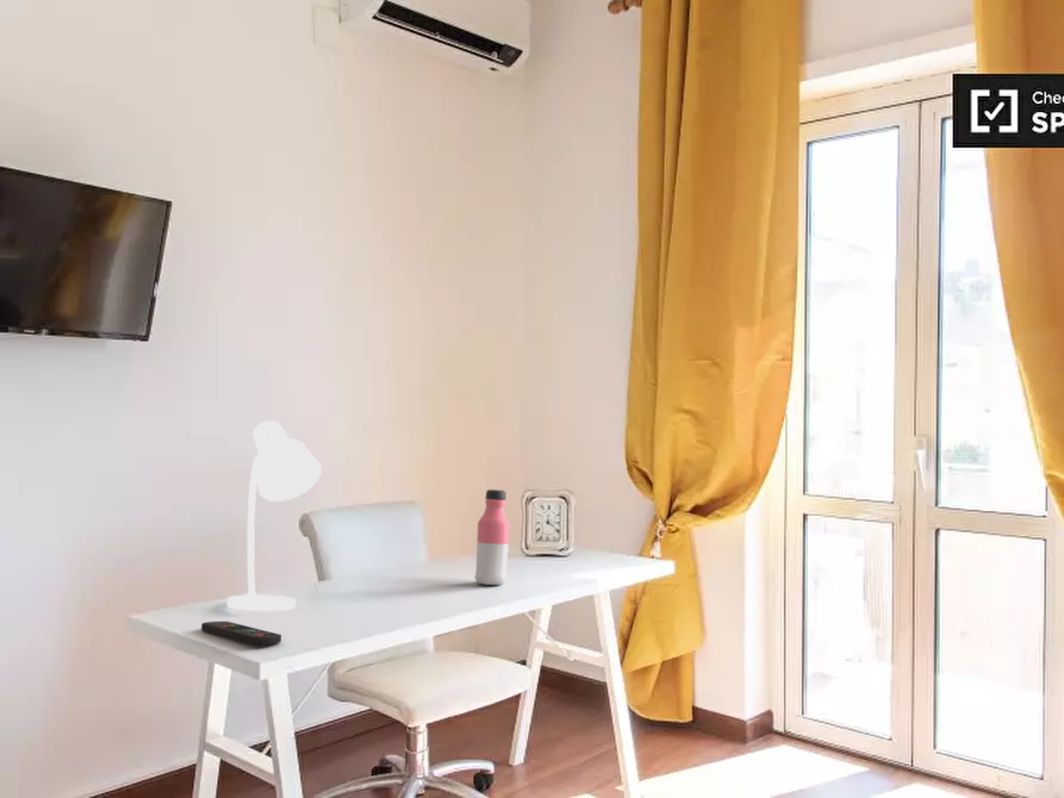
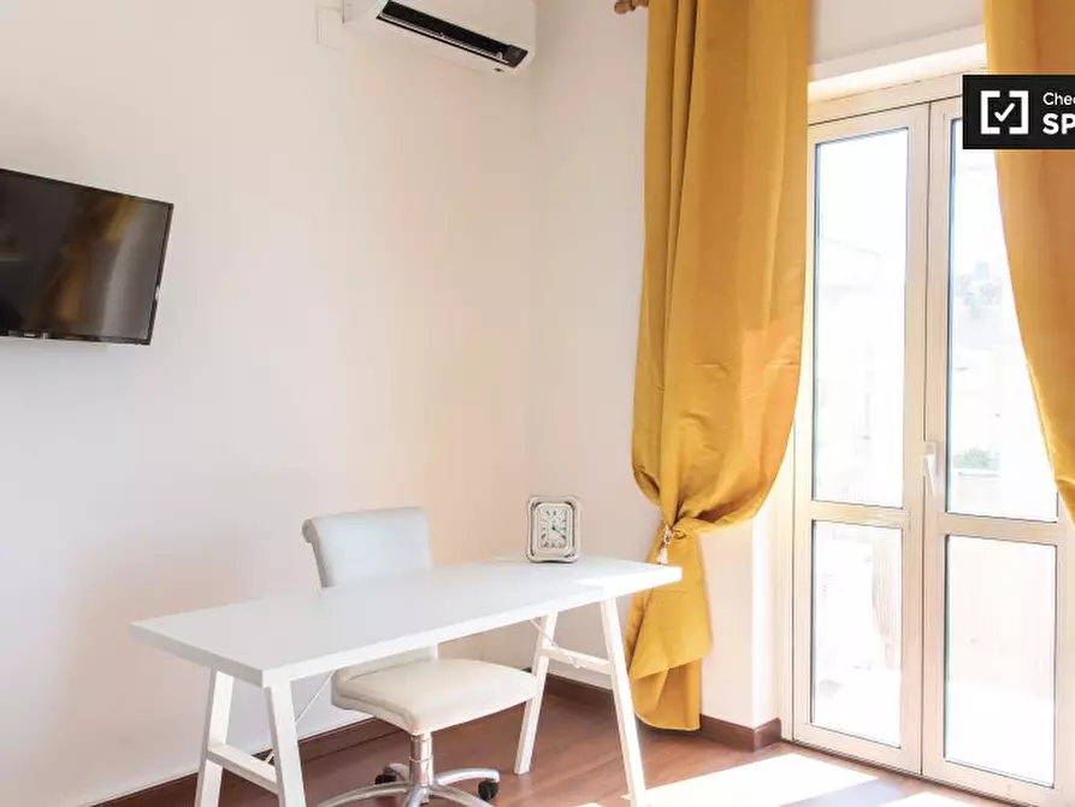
- water bottle (493, 536)
- remote control (239, 631)
- desk lamp (274, 500)
